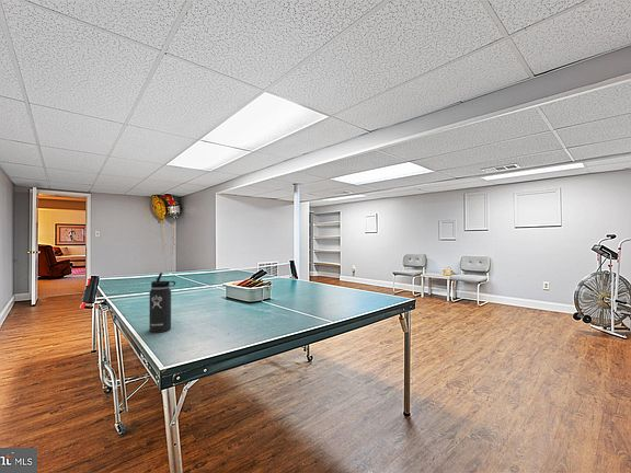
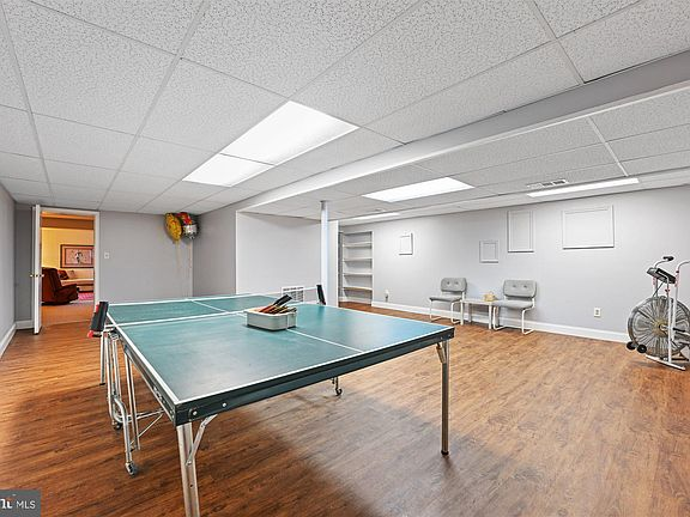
- thermos bottle (162, 301)
